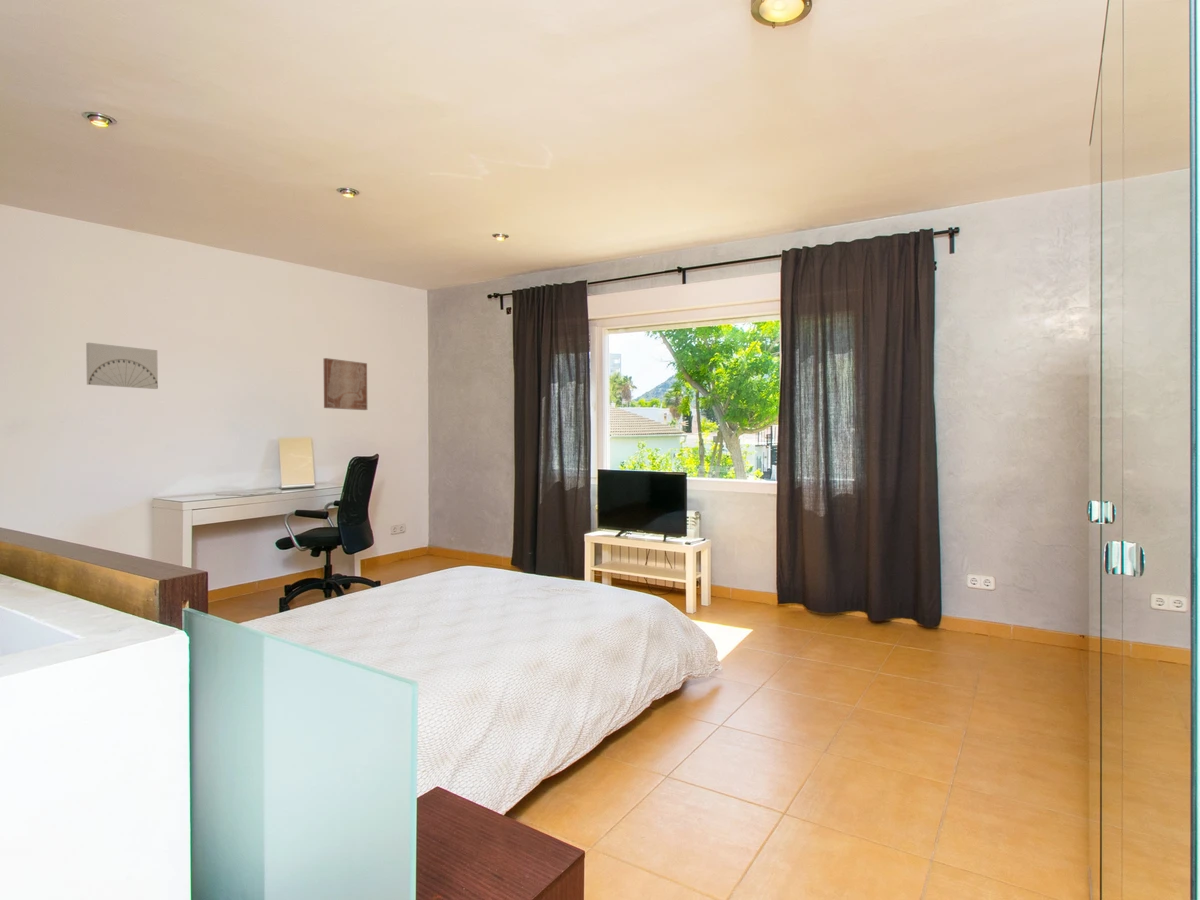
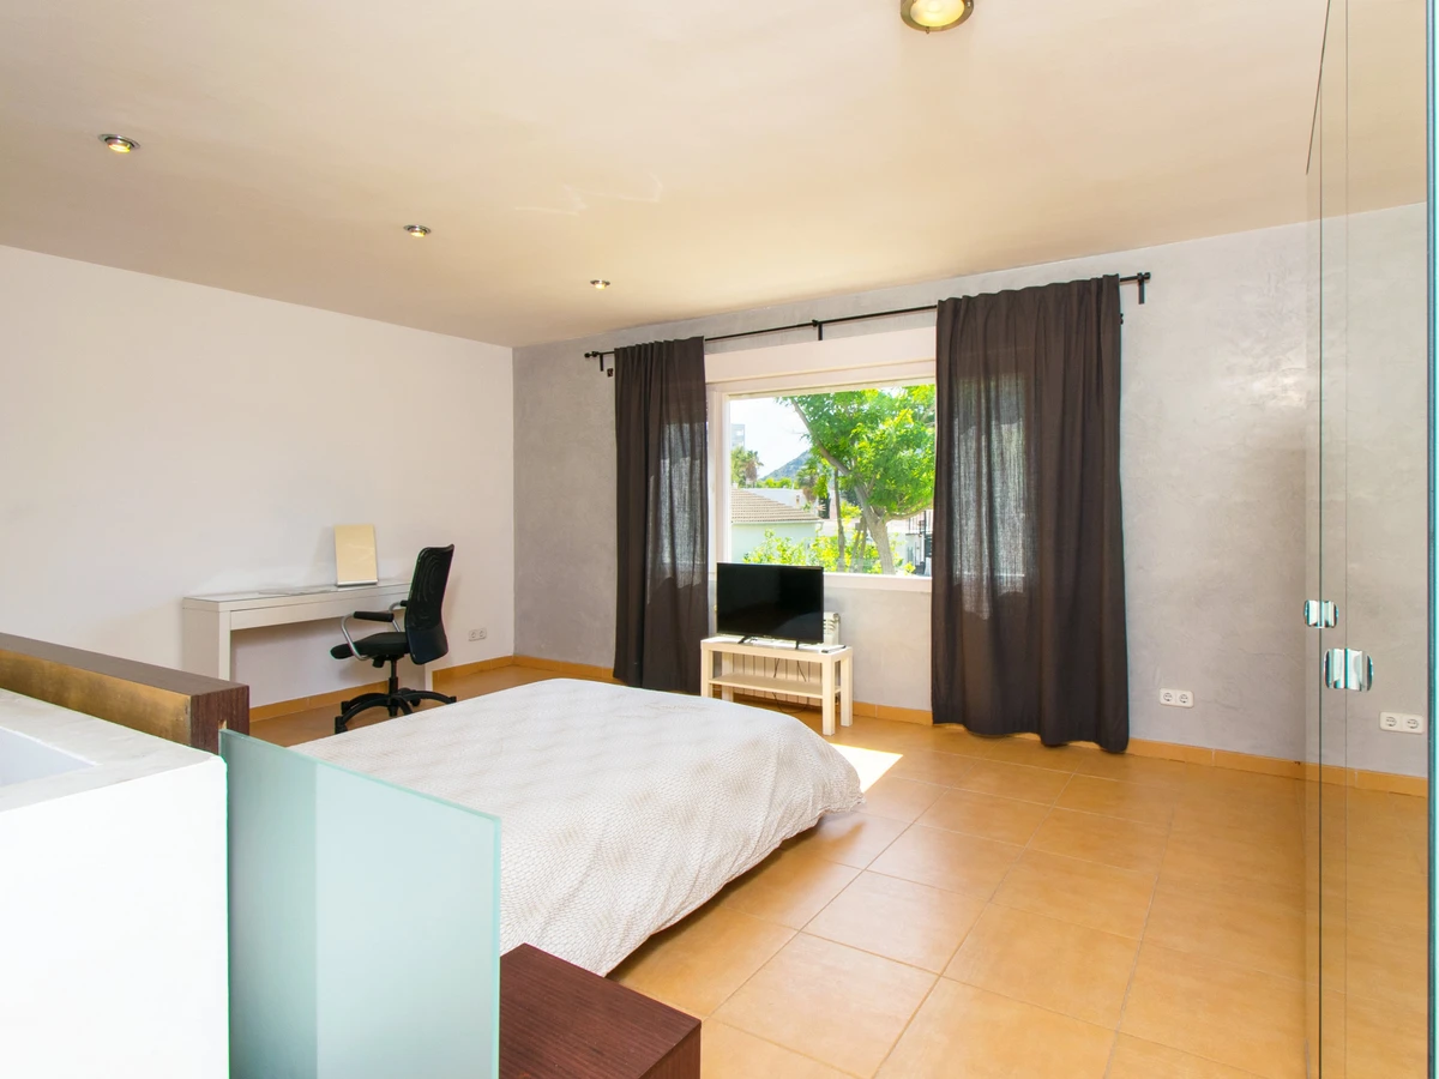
- wall art (346, 385)
- wall art (123, 366)
